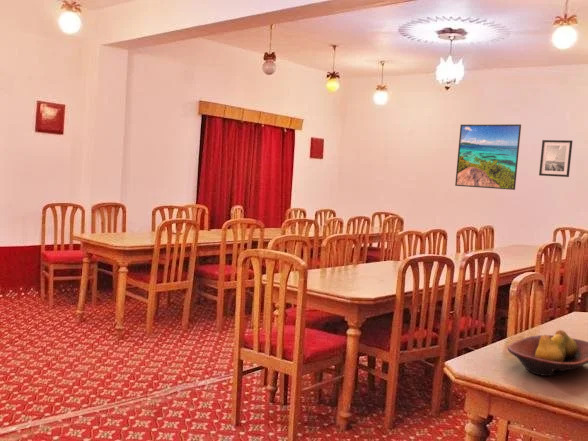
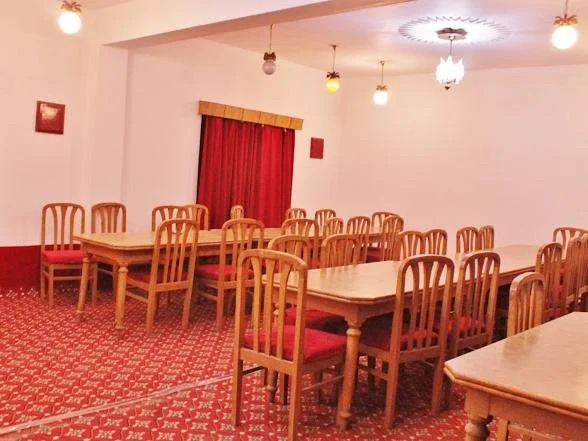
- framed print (487, 156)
- fruit bowl (554, 349)
- wall art (555, 158)
